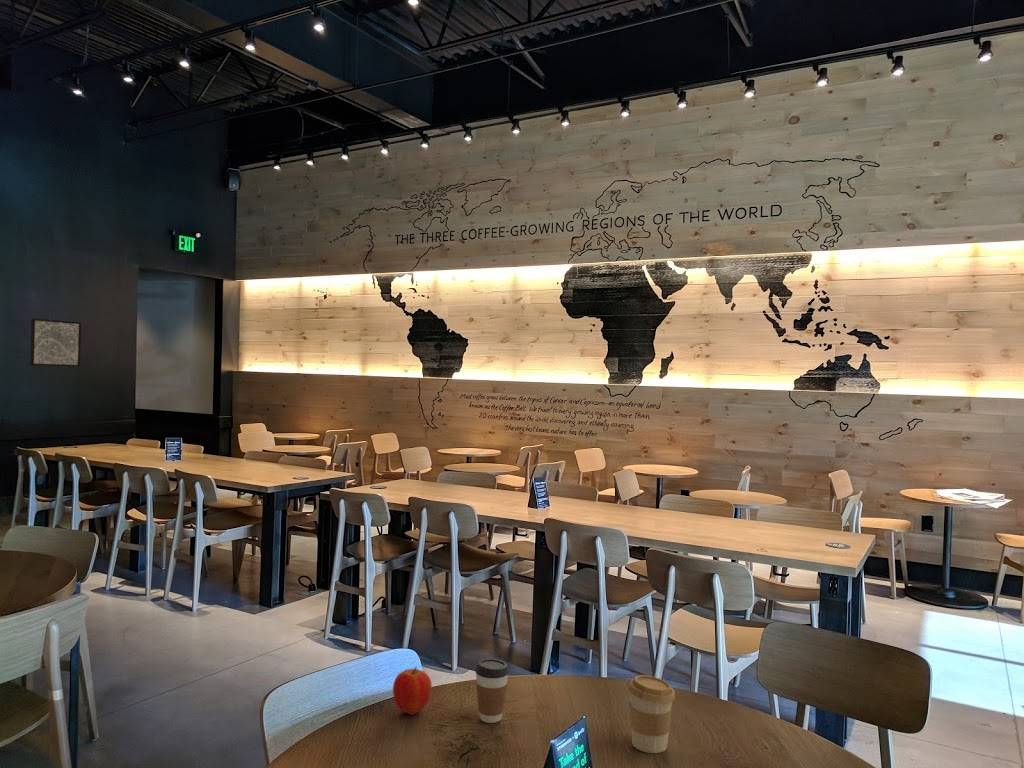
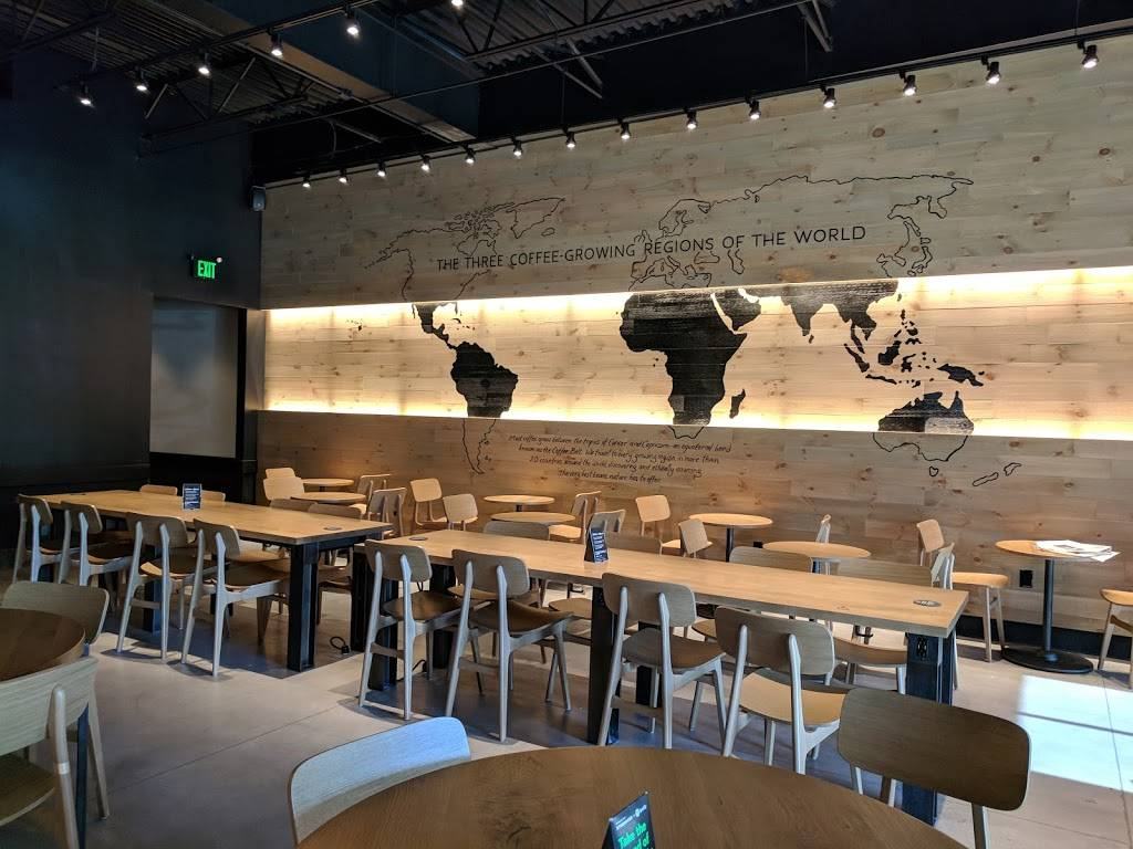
- coffee cup (491, 690)
- wall art (56, 343)
- apple (412, 688)
- coffee cup (650, 712)
